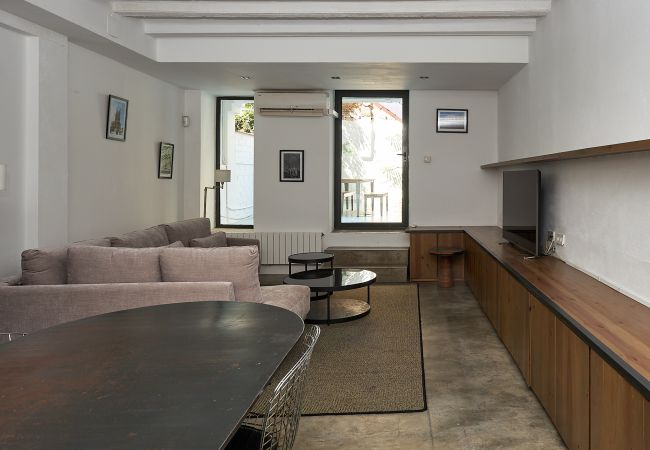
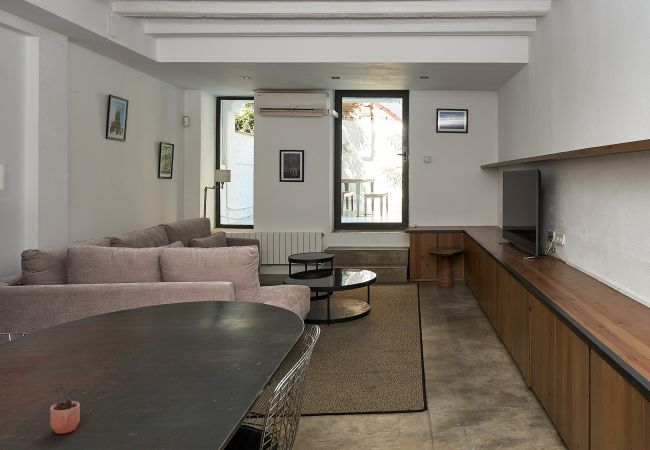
+ cocoa (64, 407)
